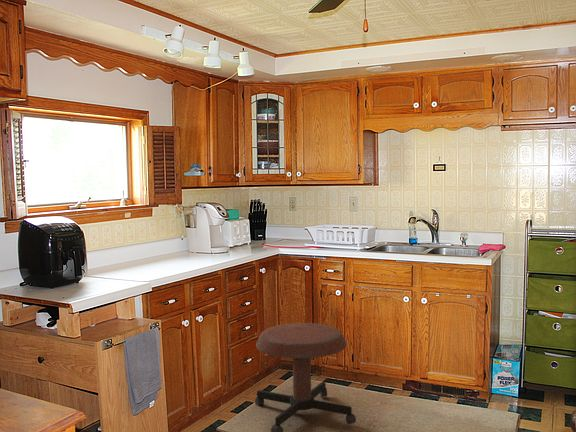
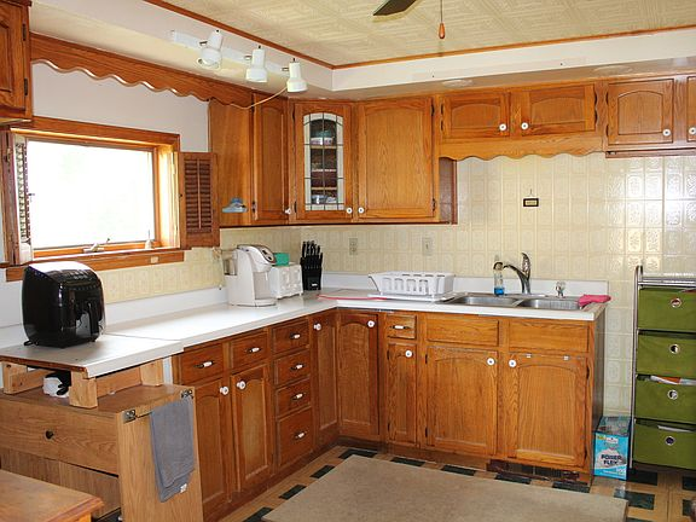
- stool (302, 373)
